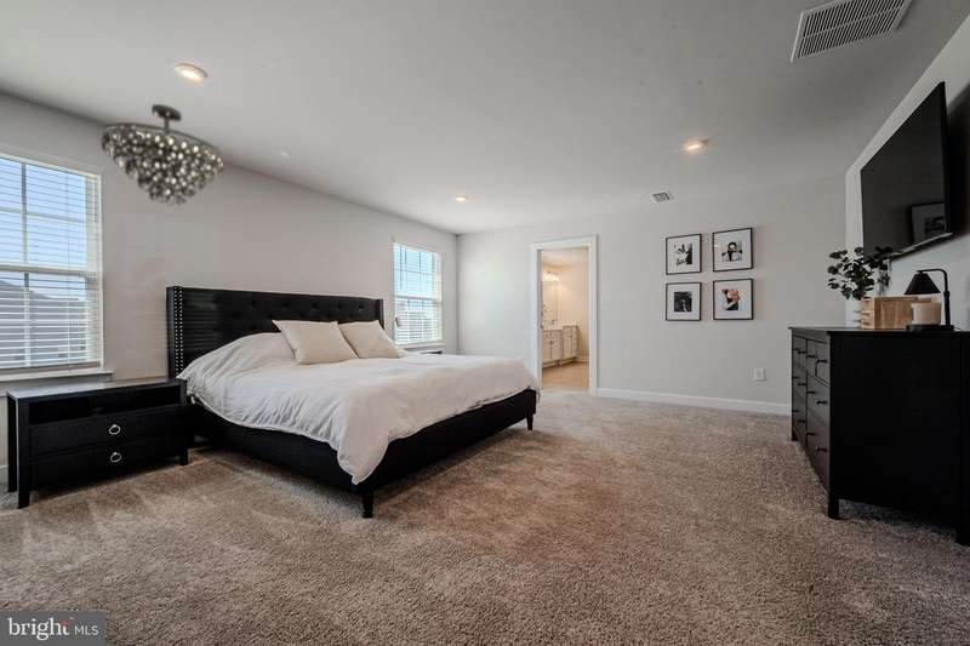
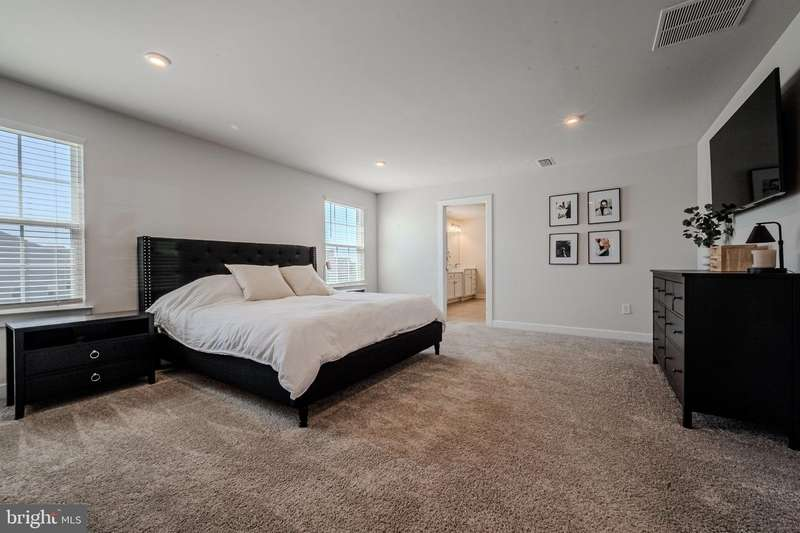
- chandelier (166, 156)
